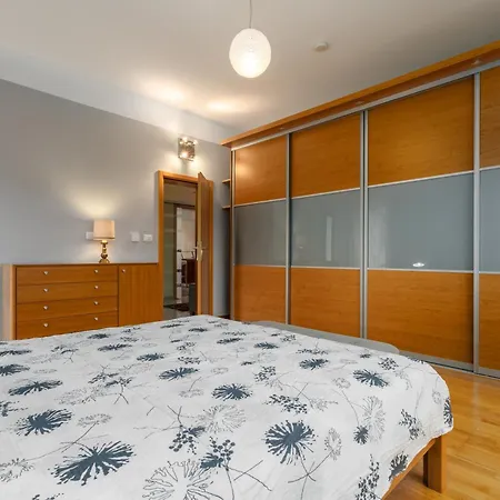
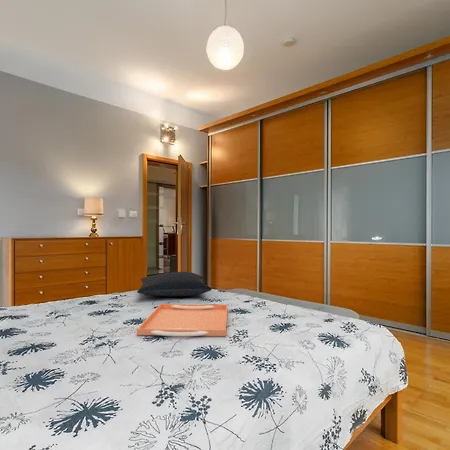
+ pillow (173, 283)
+ serving tray (188, 317)
